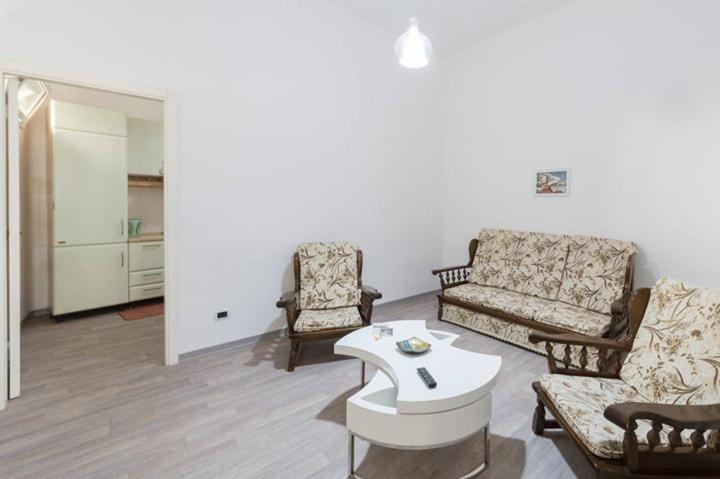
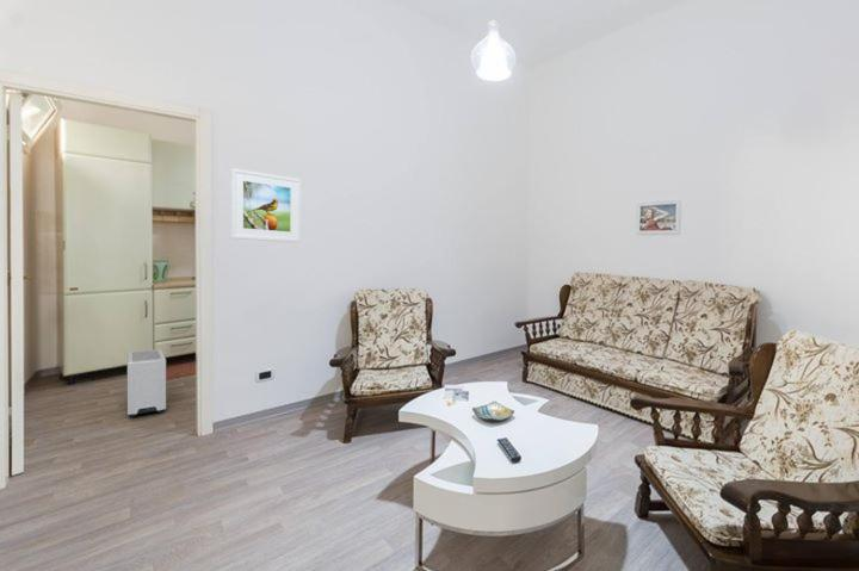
+ air purifier (146, 380)
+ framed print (267, 206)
